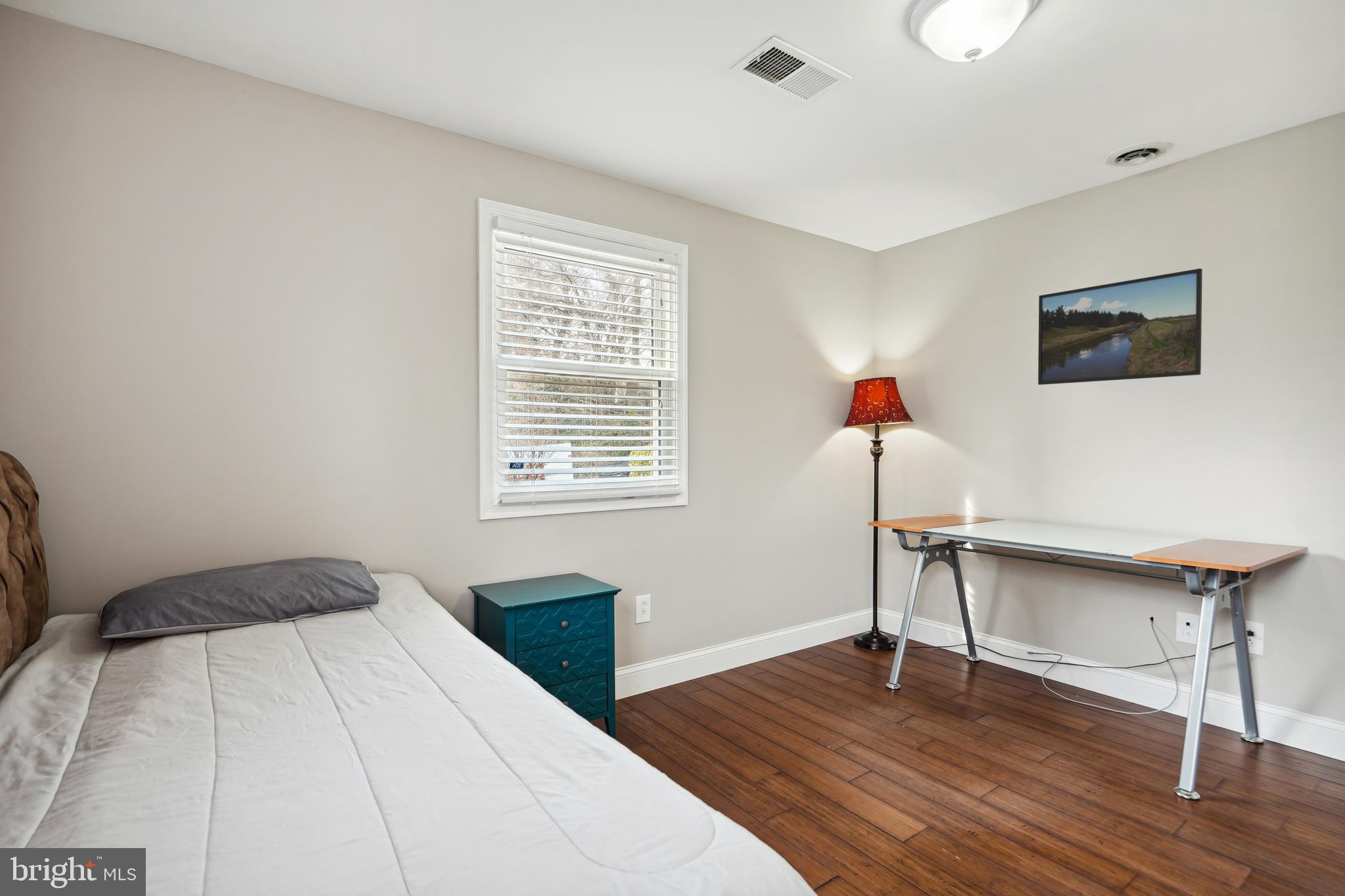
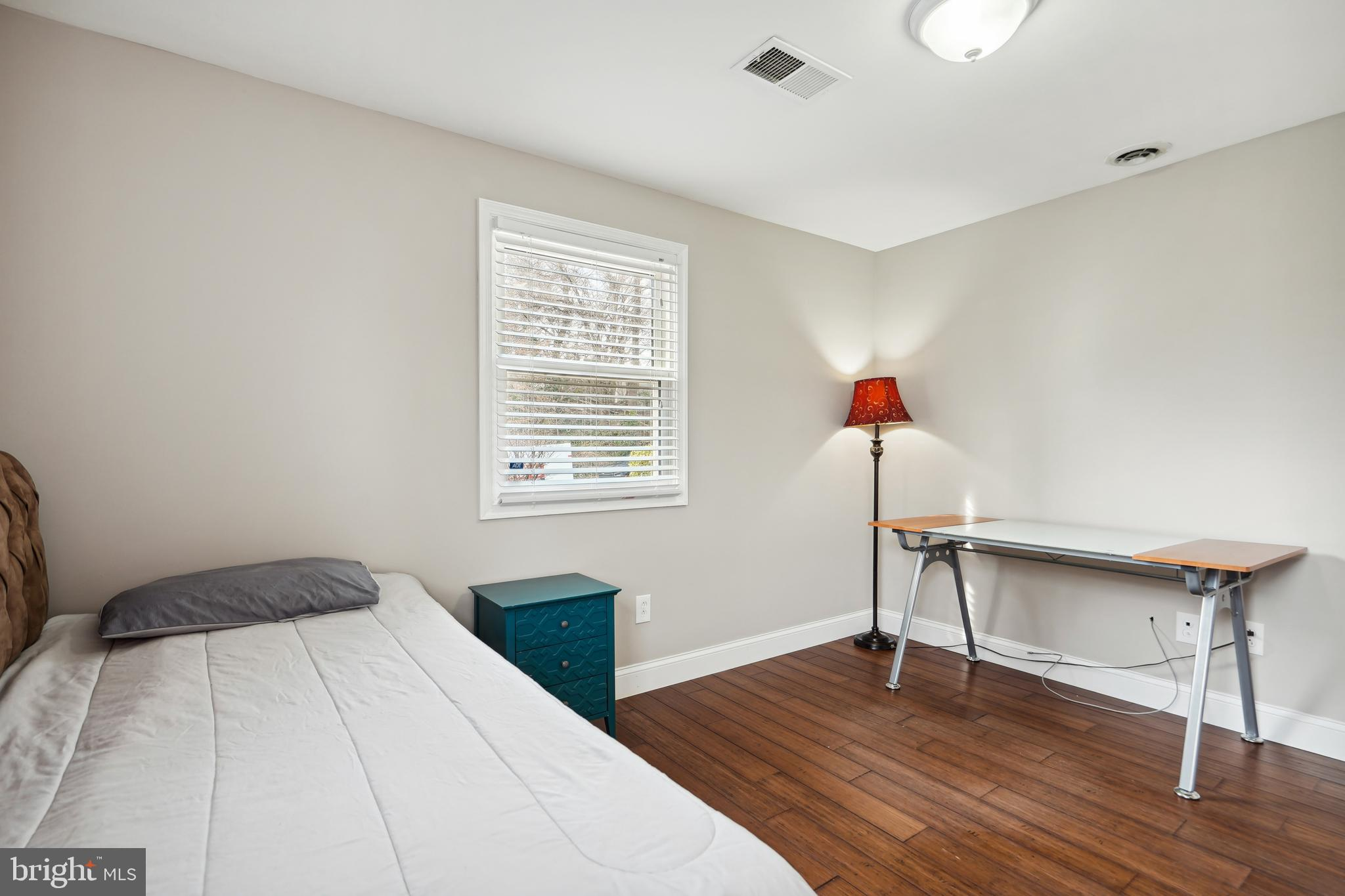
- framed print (1113, 331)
